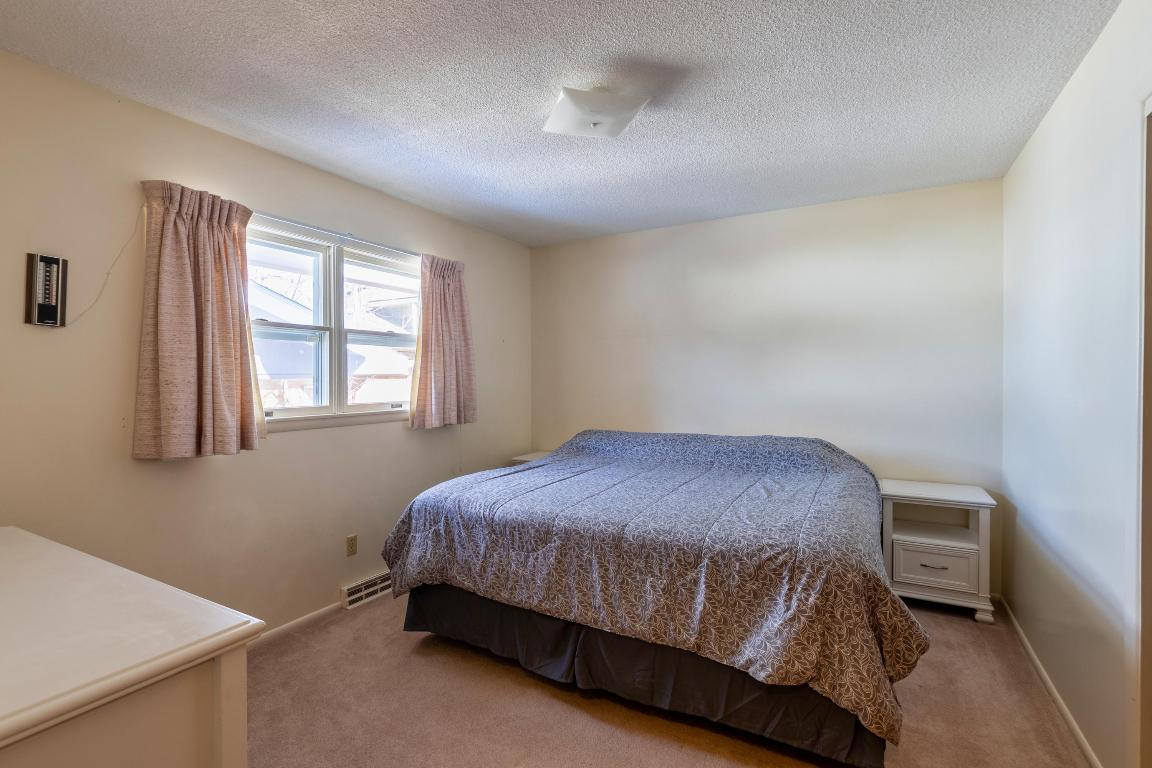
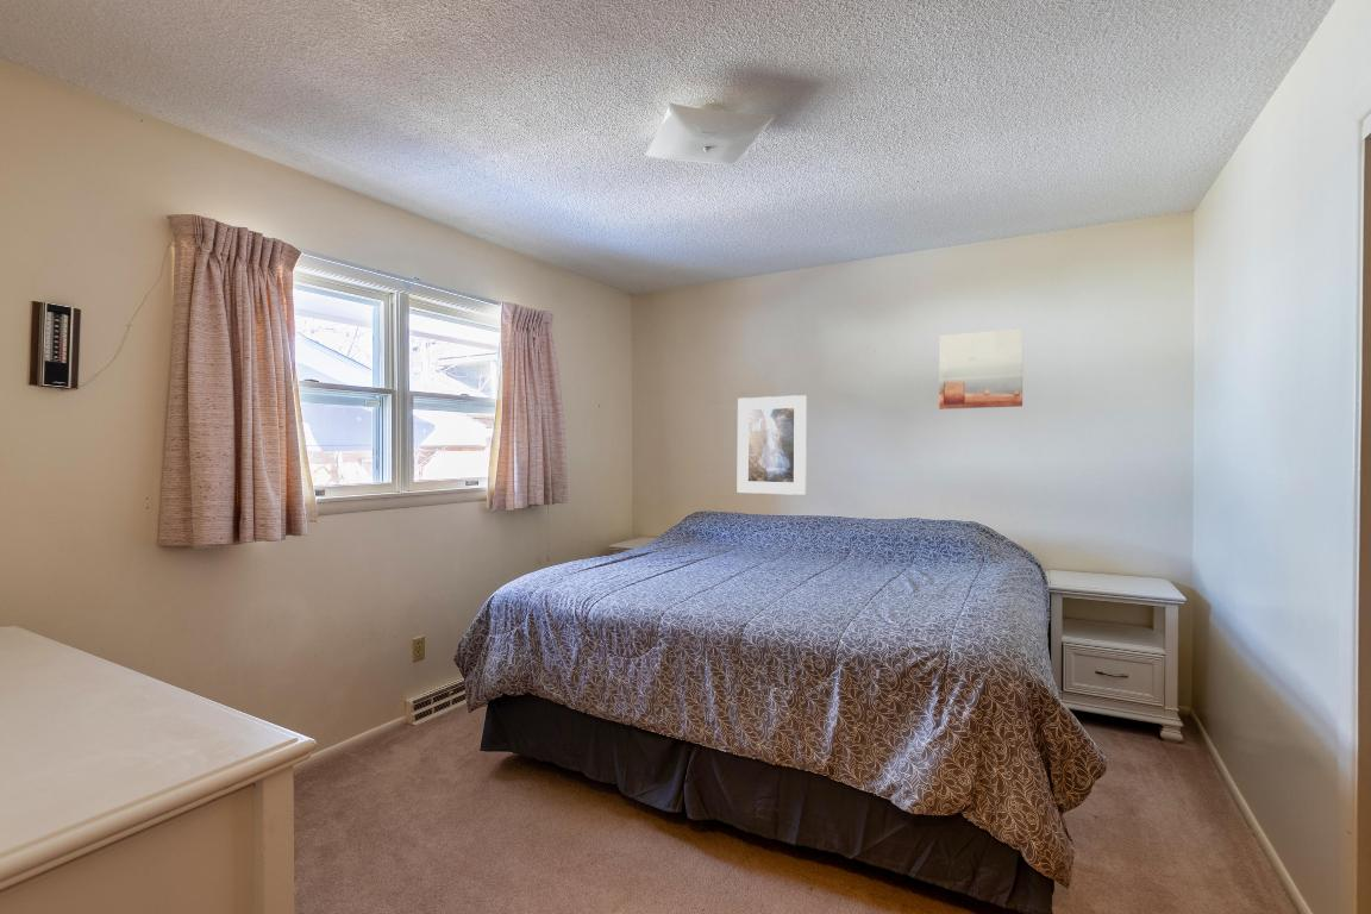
+ wall art (979, 369)
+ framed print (770, 445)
